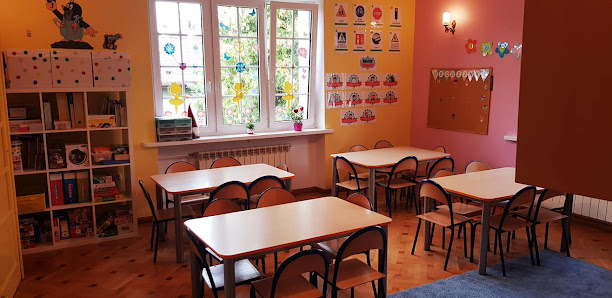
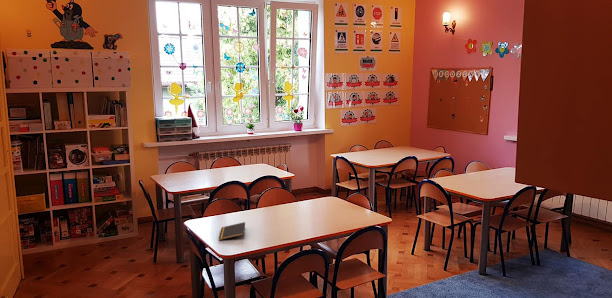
+ notepad (232, 230)
